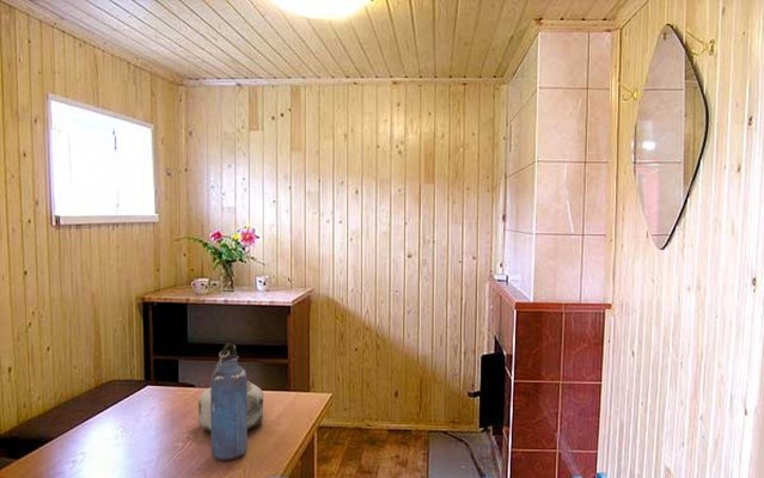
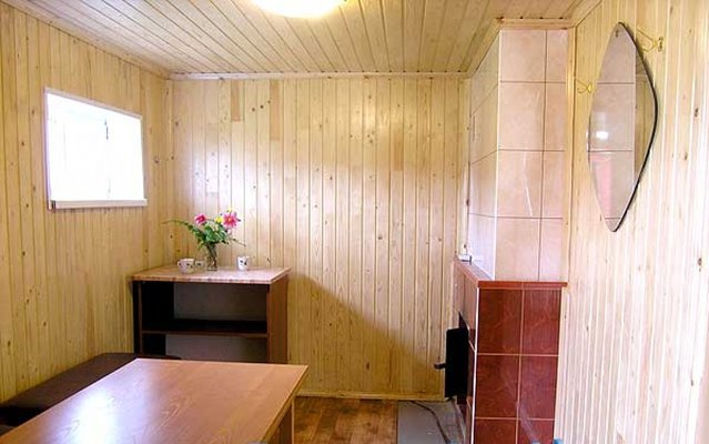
- water bottle (228, 399)
- kettle (246, 385)
